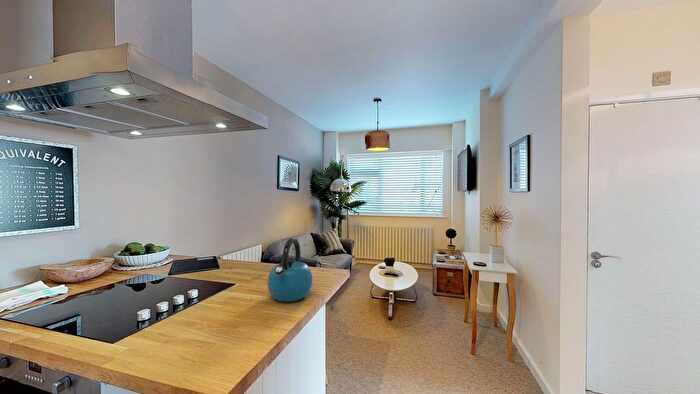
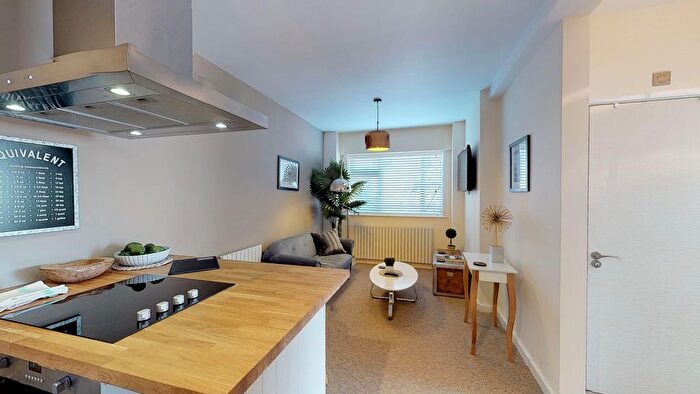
- kettle (289, 268)
